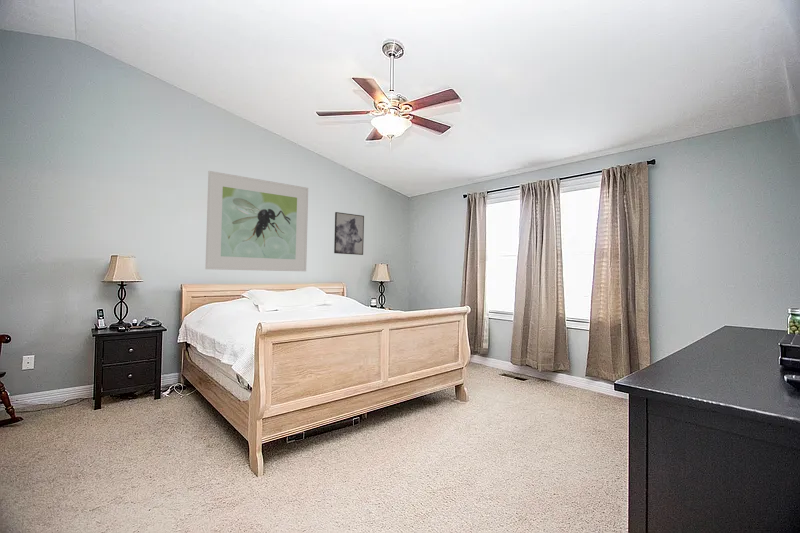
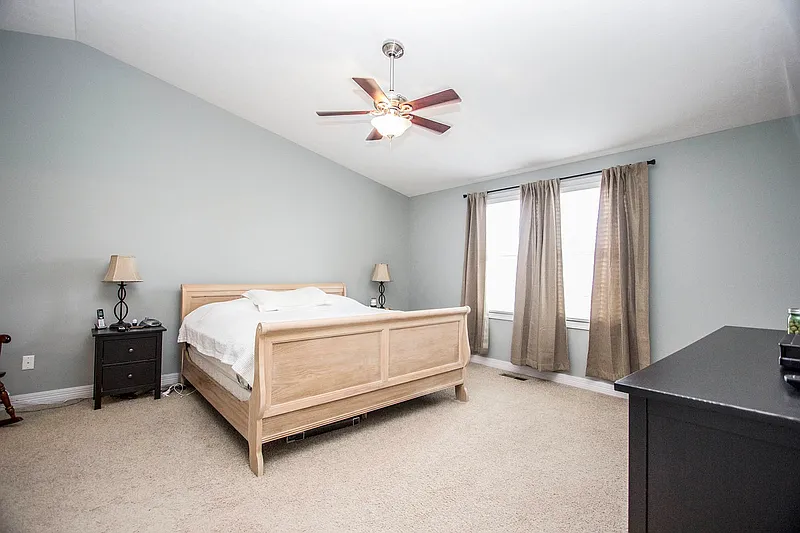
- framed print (261, 225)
- wall art (349, 234)
